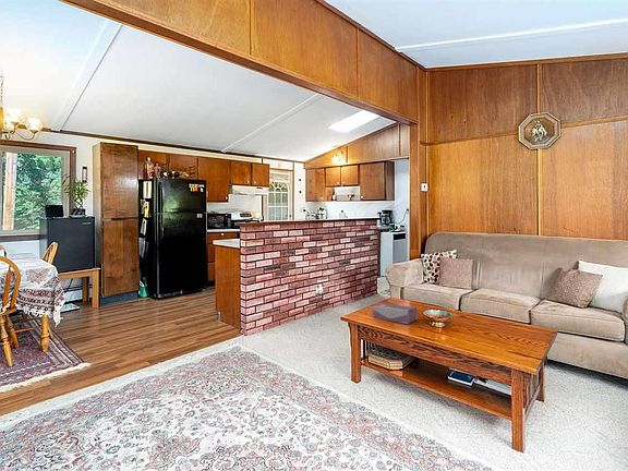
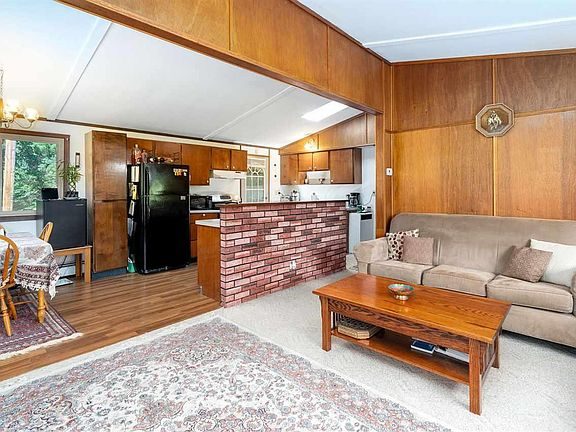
- tissue box (395, 312)
